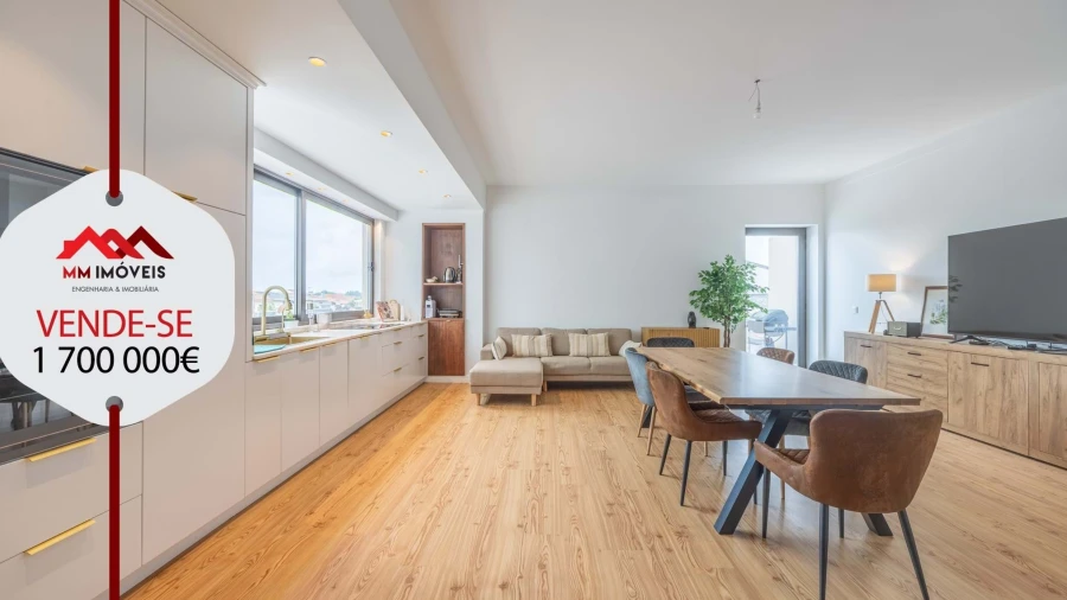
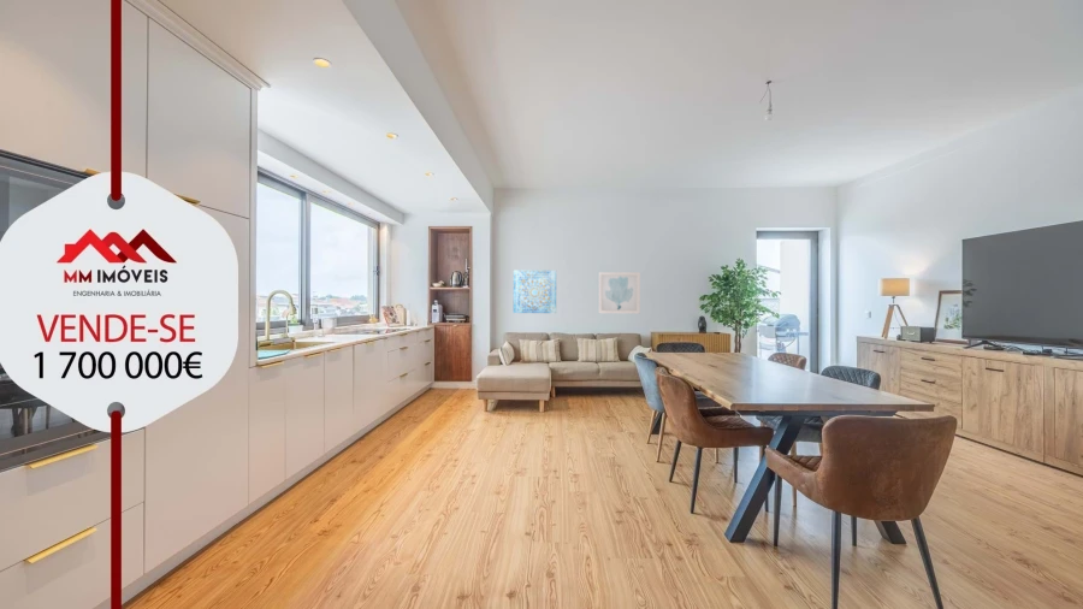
+ wall art (619, 292)
+ wall art (534, 291)
